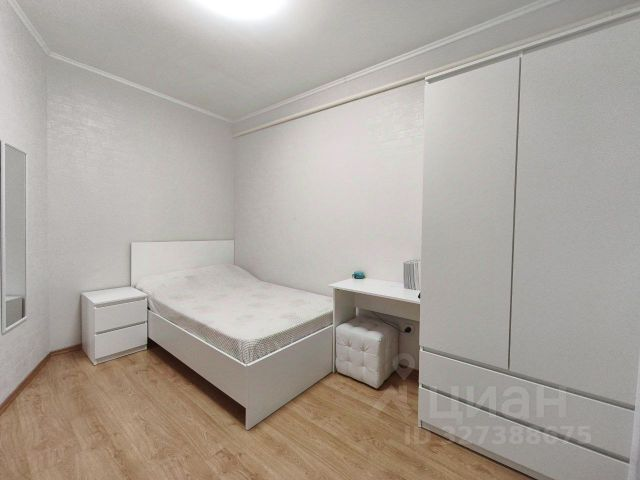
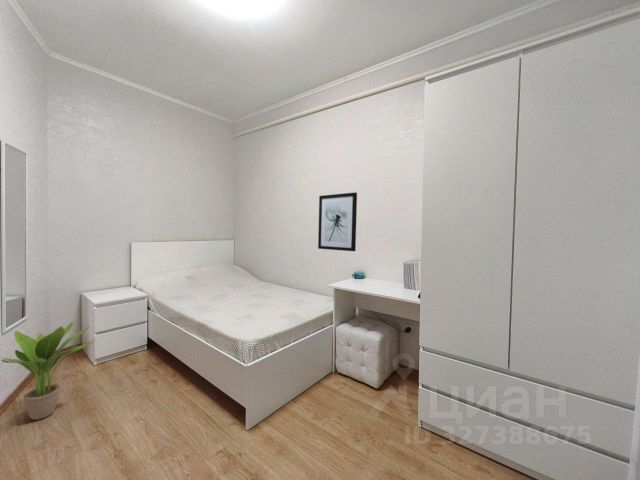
+ potted plant (53, 365)
+ wall art (336, 222)
